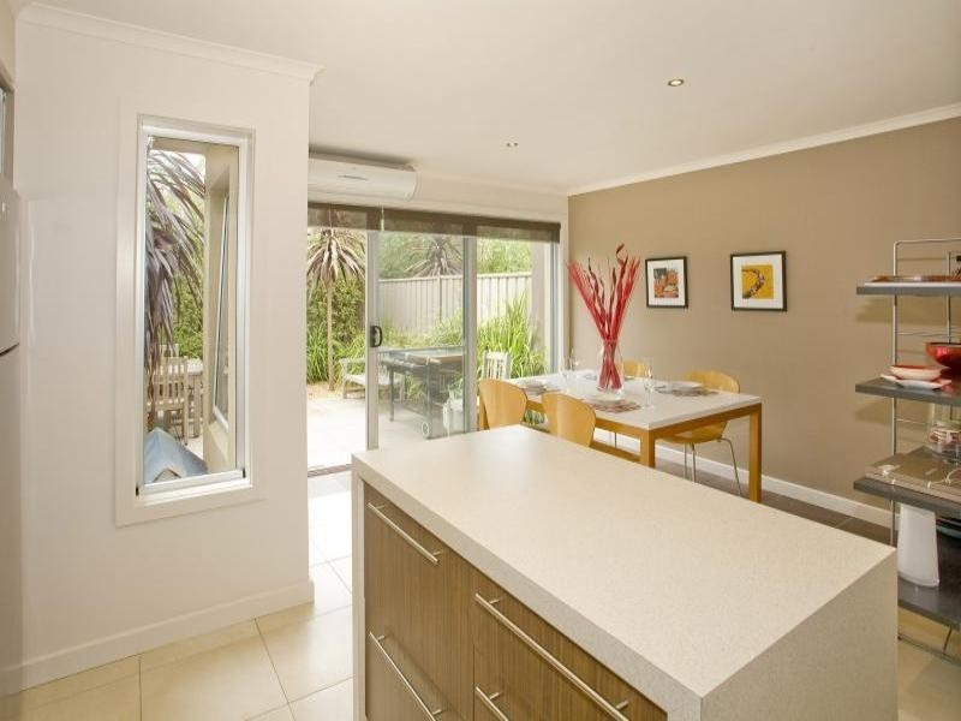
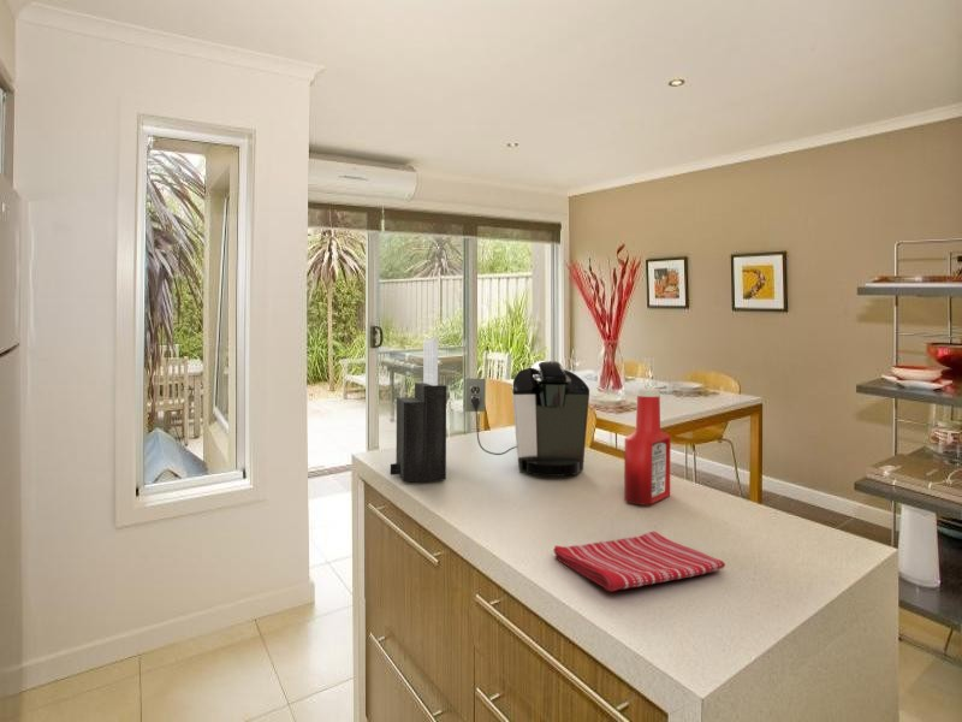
+ soap bottle (647, 443)
+ dish towel (635, 557)
+ knife block (415, 406)
+ coffee maker (527, 414)
